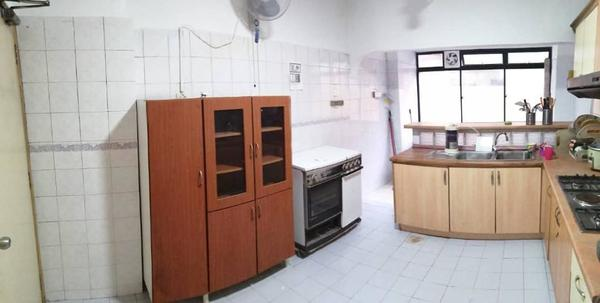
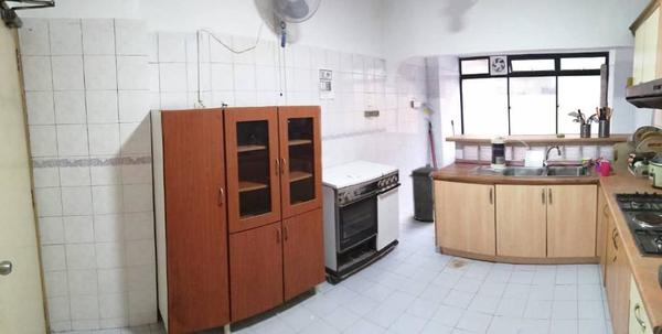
+ trash can (427, 191)
